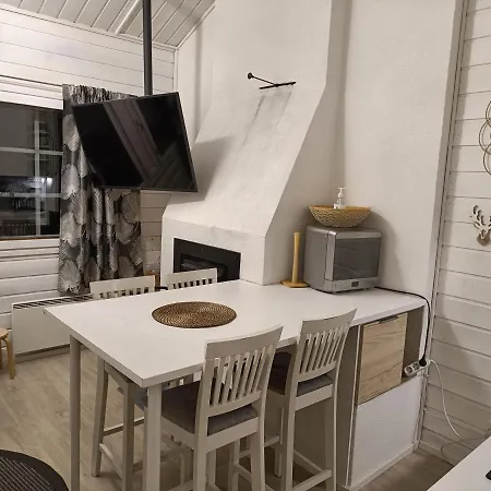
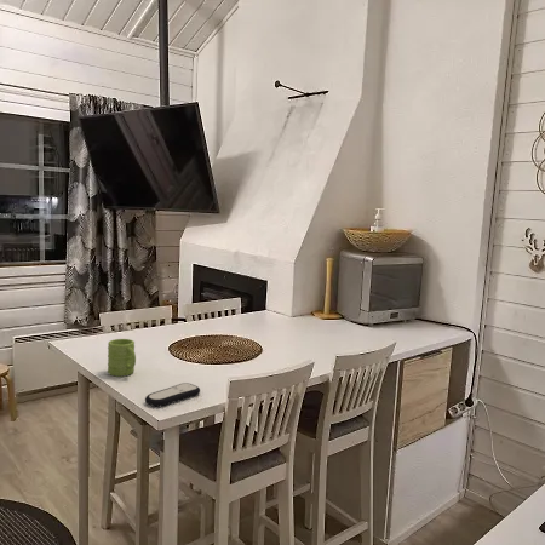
+ remote control (172, 394)
+ mug (124, 358)
